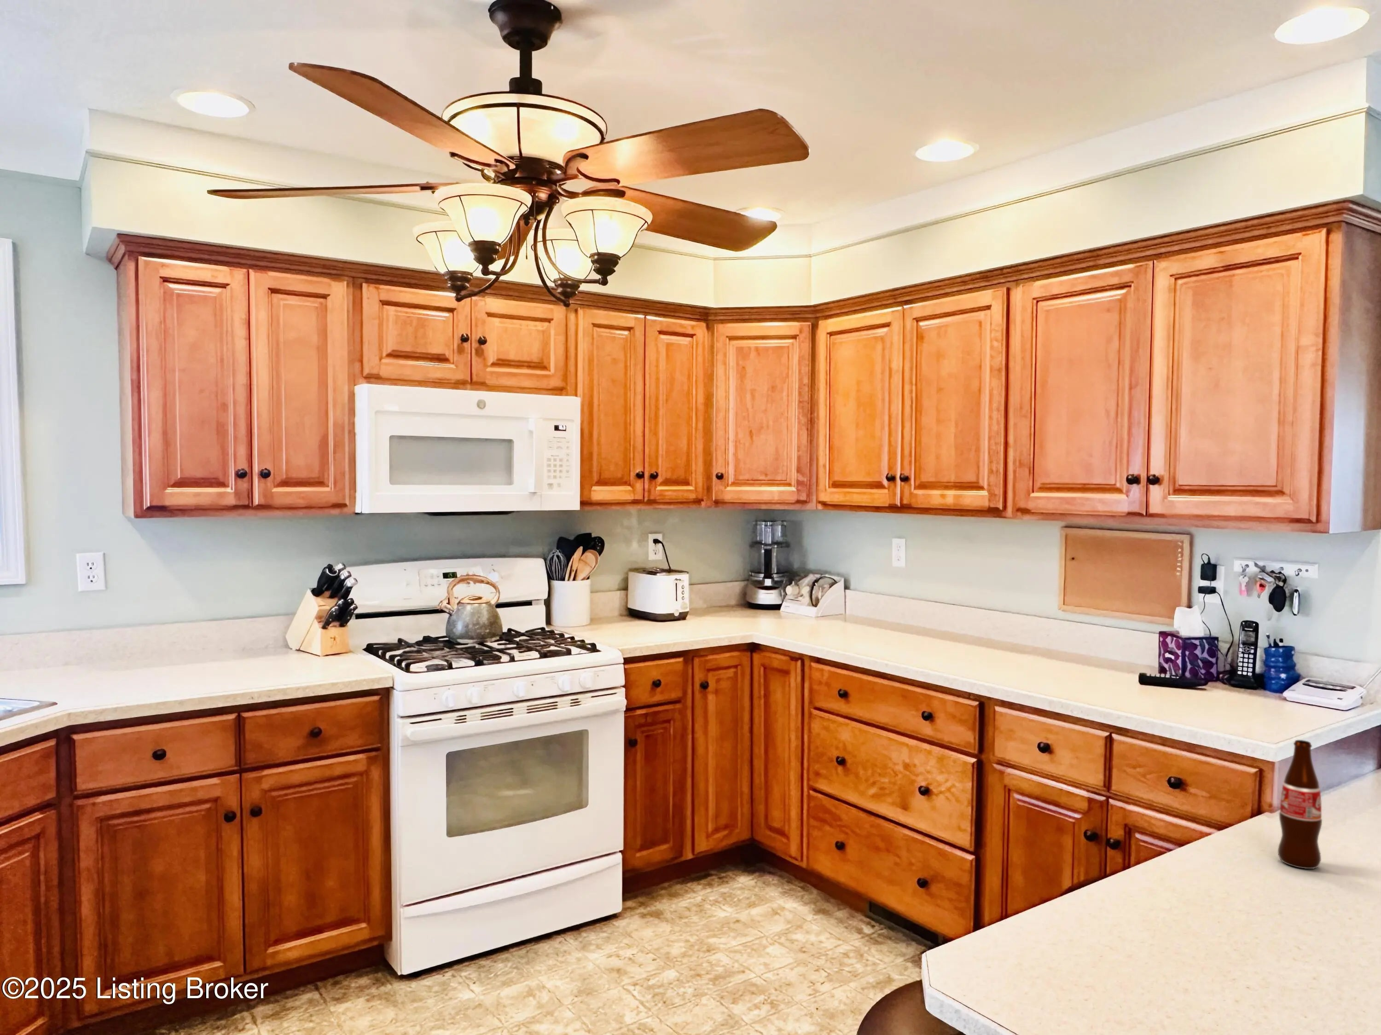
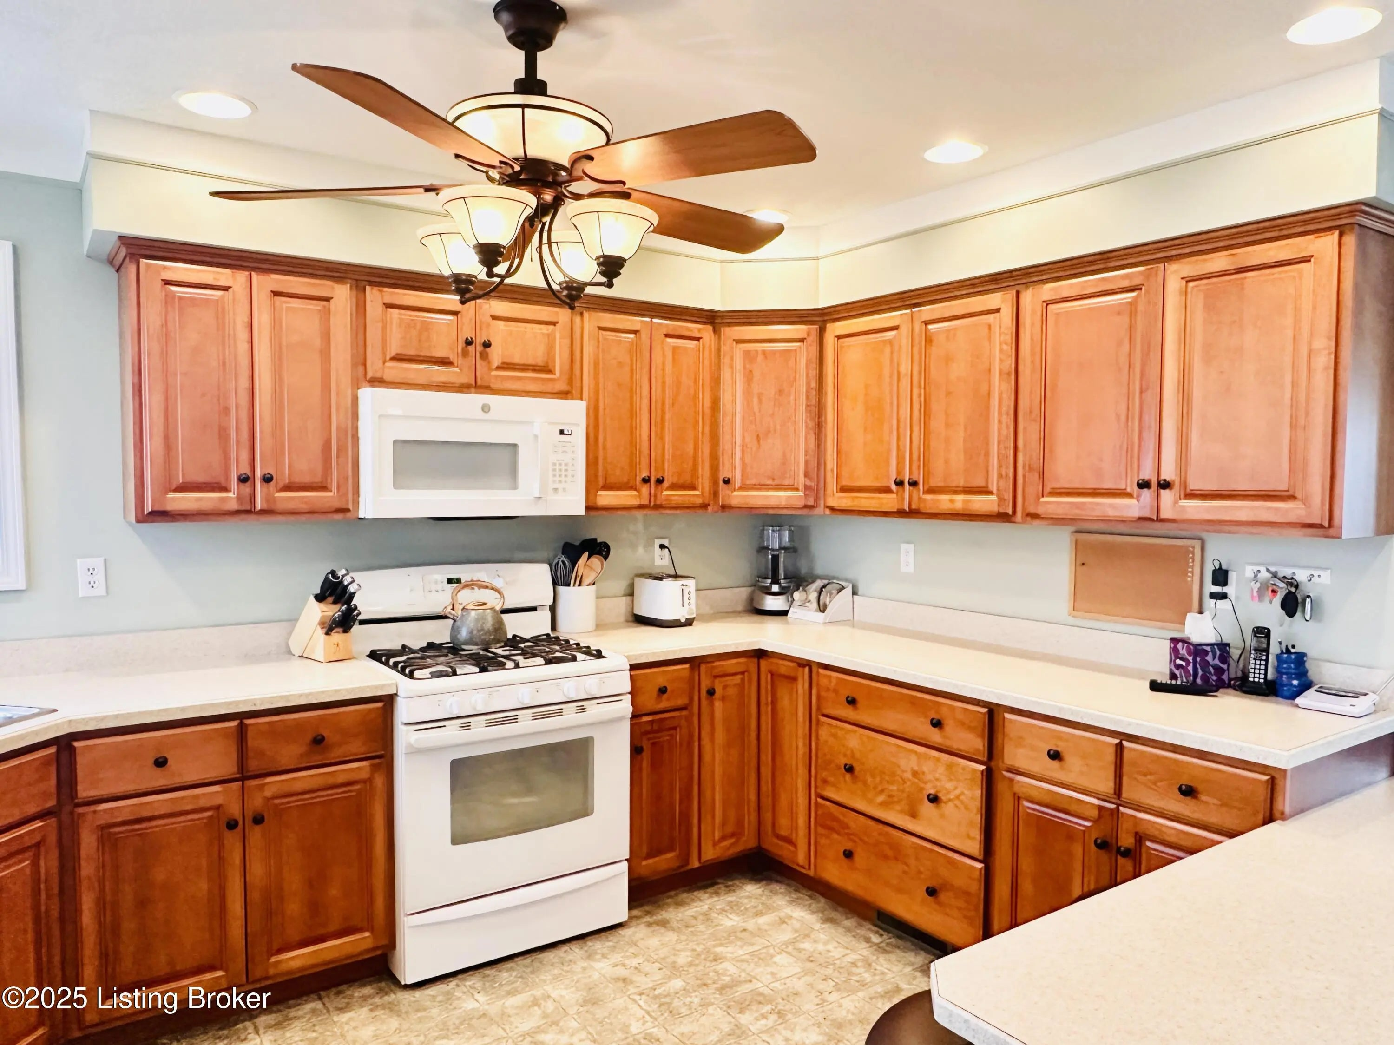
- bottle (1301, 802)
